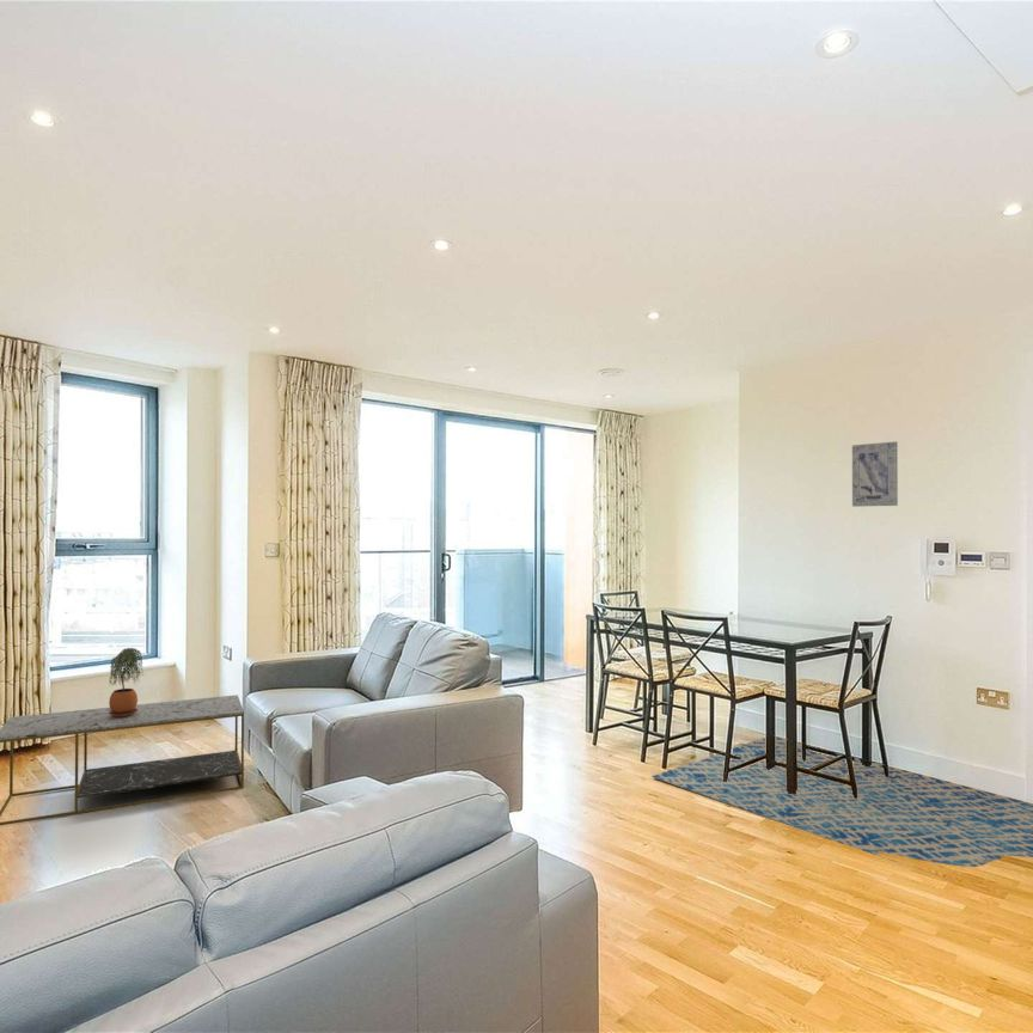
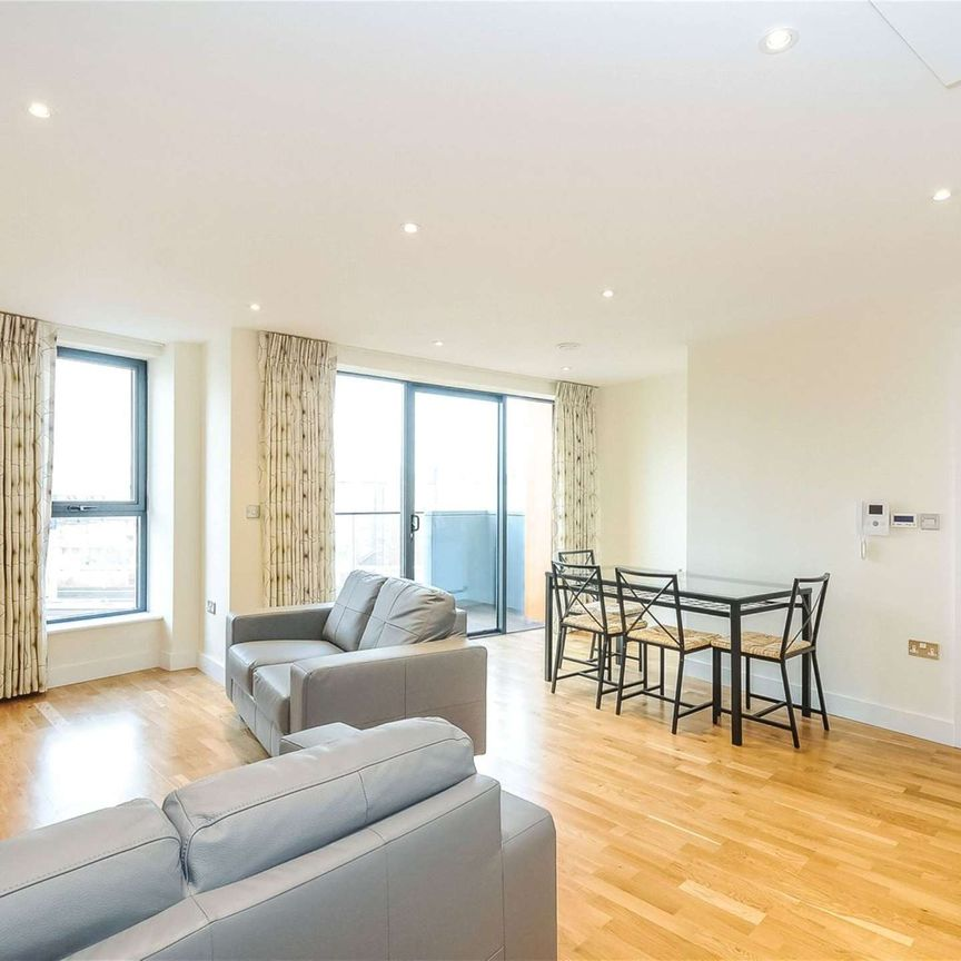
- coffee table (128, 764)
- rug (867, 799)
- wall art (874, 475)
- potted plant (126, 680)
